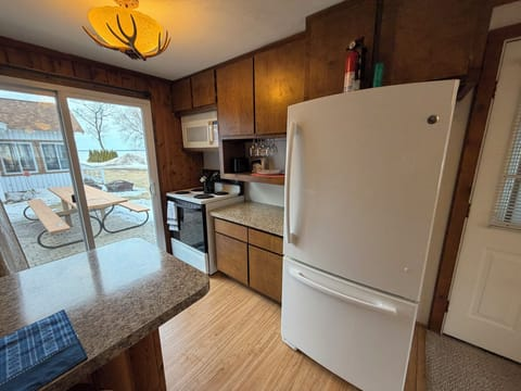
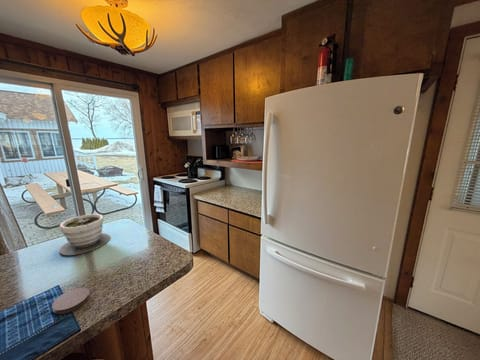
+ coaster (71, 299)
+ planter (84, 231)
